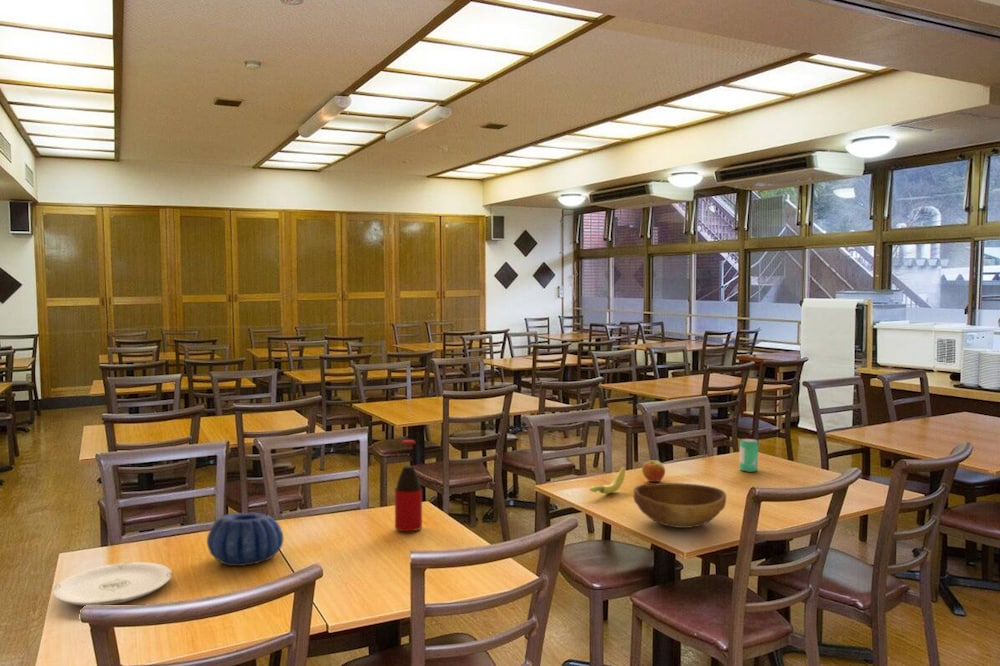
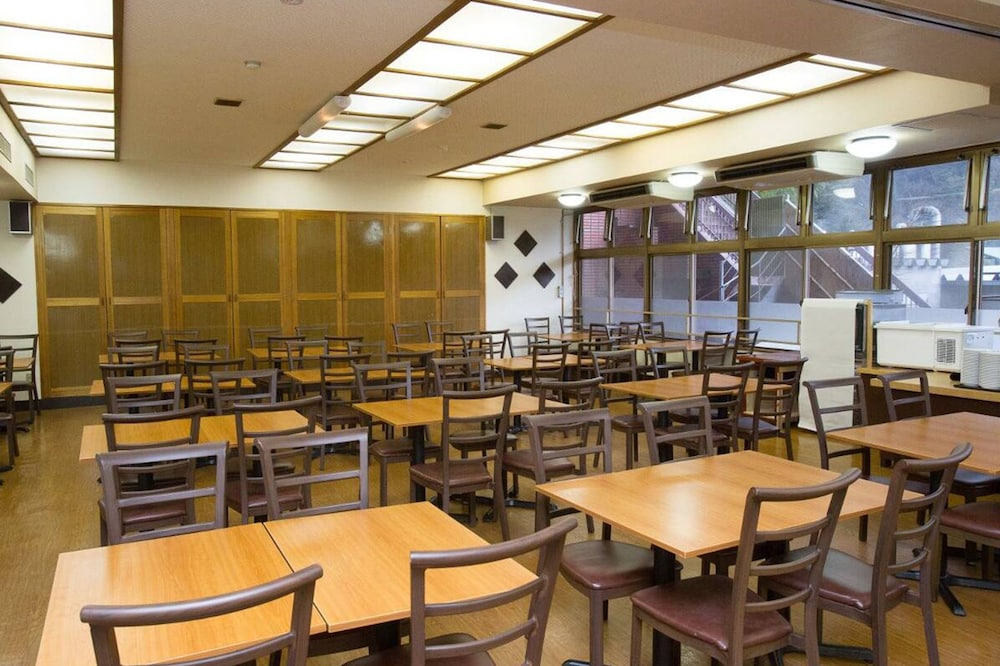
- decorative bowl (245, 536)
- beverage can (748, 455)
- bottle (408, 485)
- plate (114, 585)
- banana (610, 484)
- apple (653, 471)
- bowl (678, 506)
